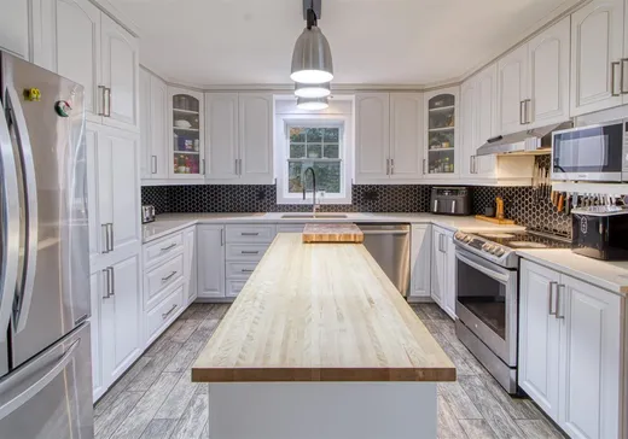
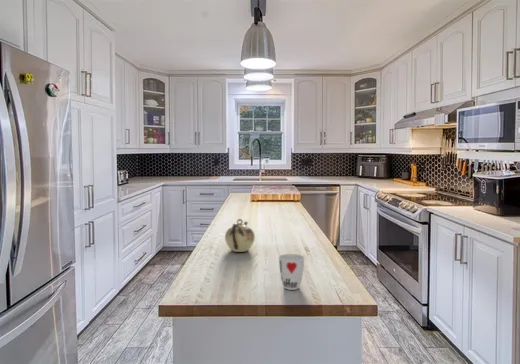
+ cup (291, 272)
+ teapot (240, 234)
